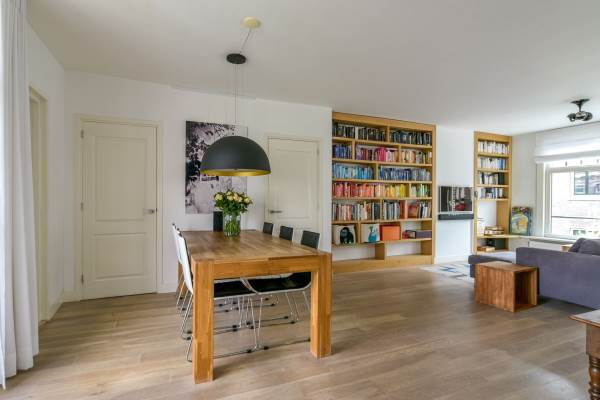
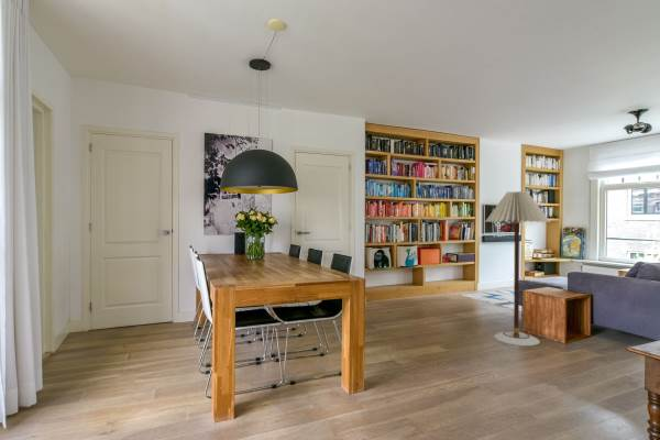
+ floor lamp (516, 265)
